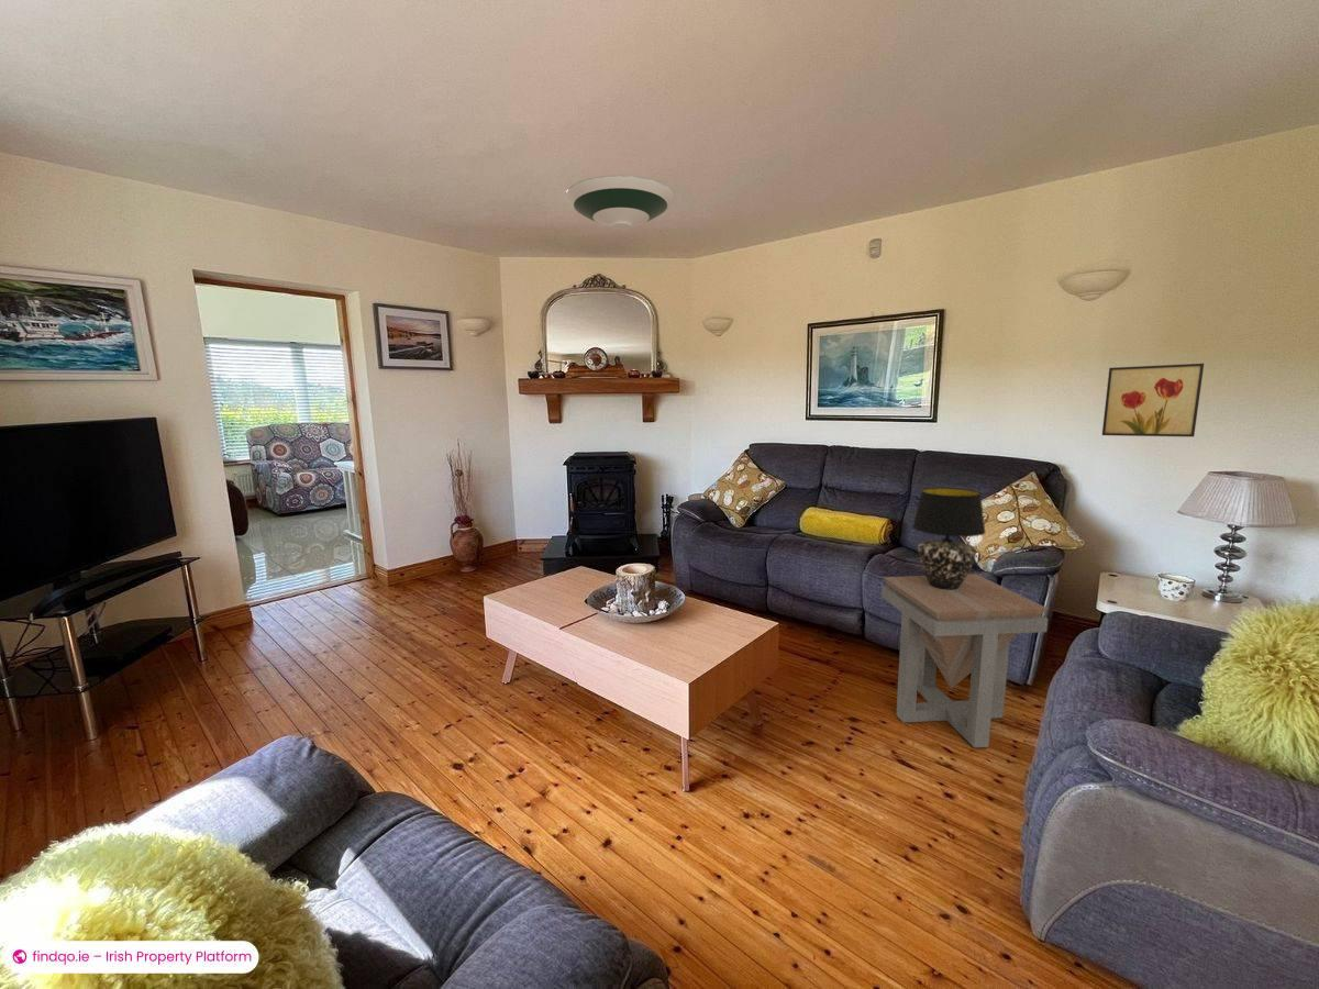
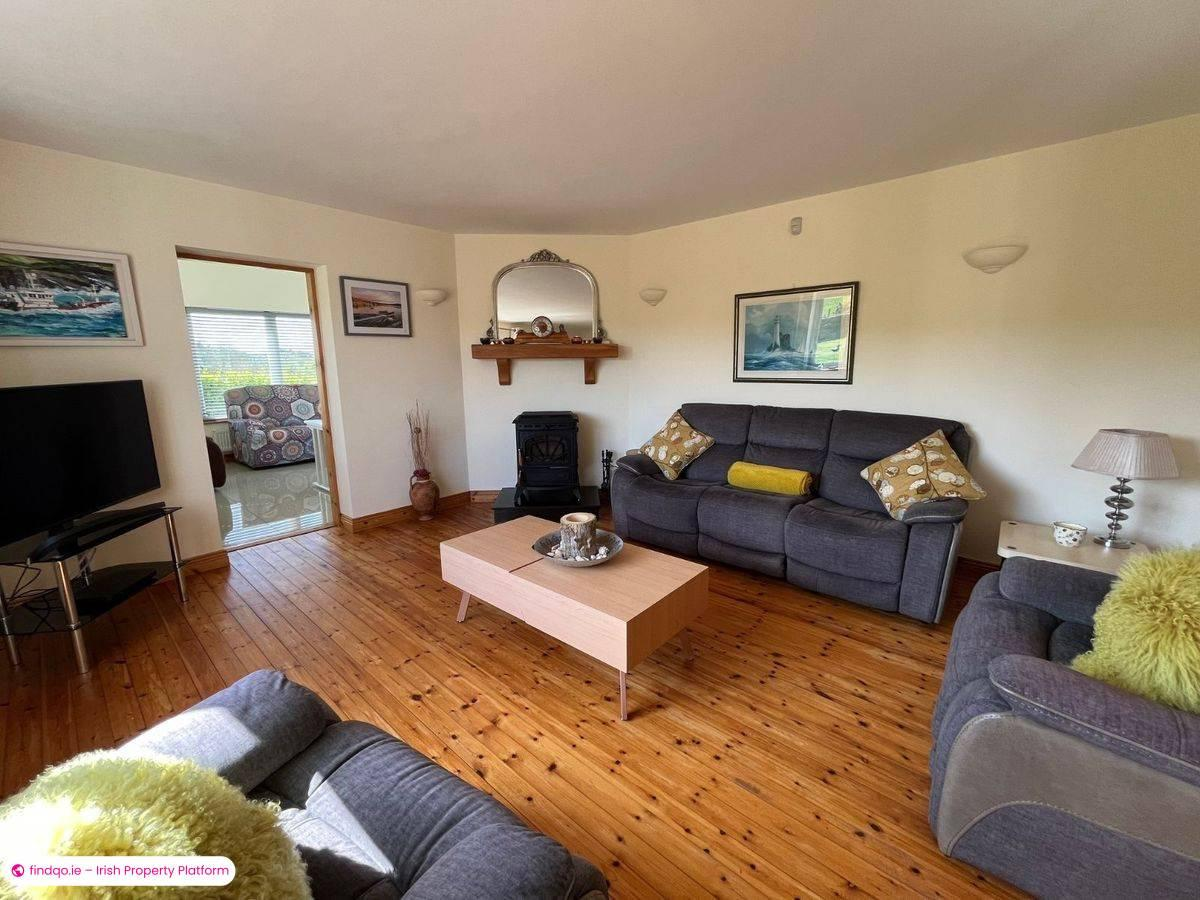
- table lamp (946, 538)
- wall art (1150, 401)
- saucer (620, 212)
- side table (953, 655)
